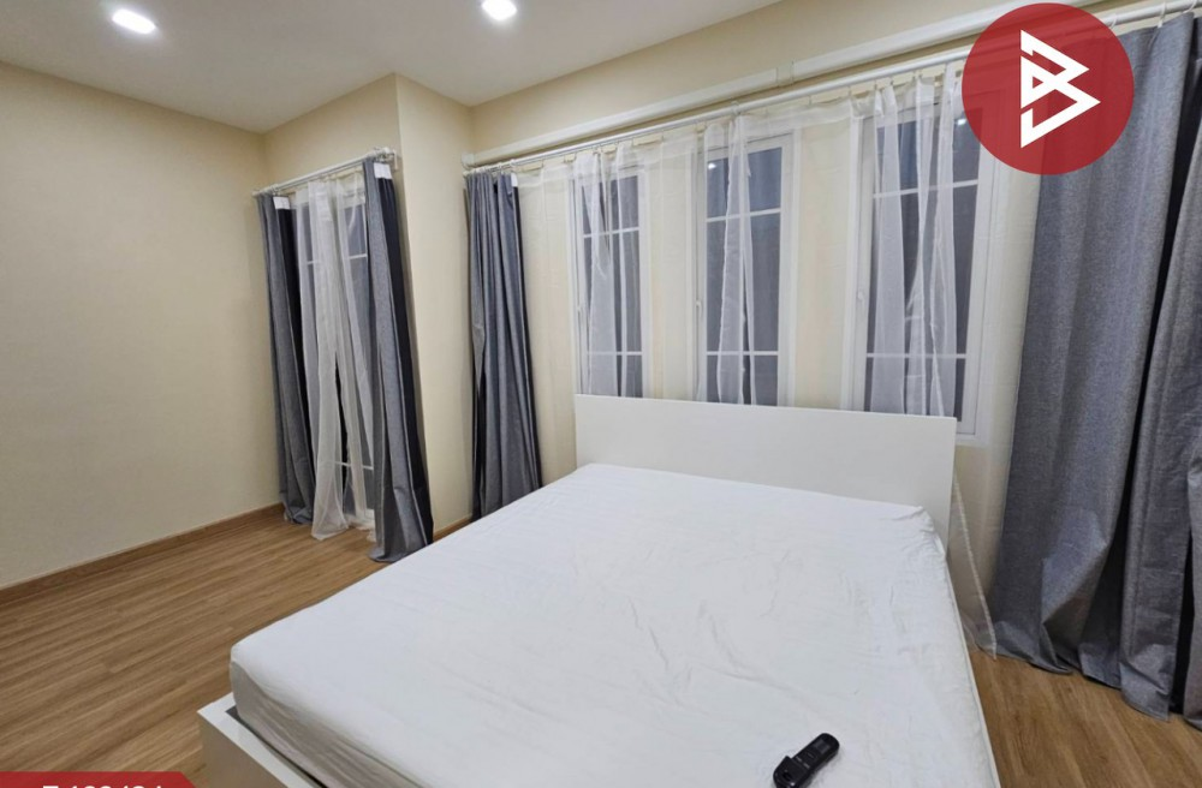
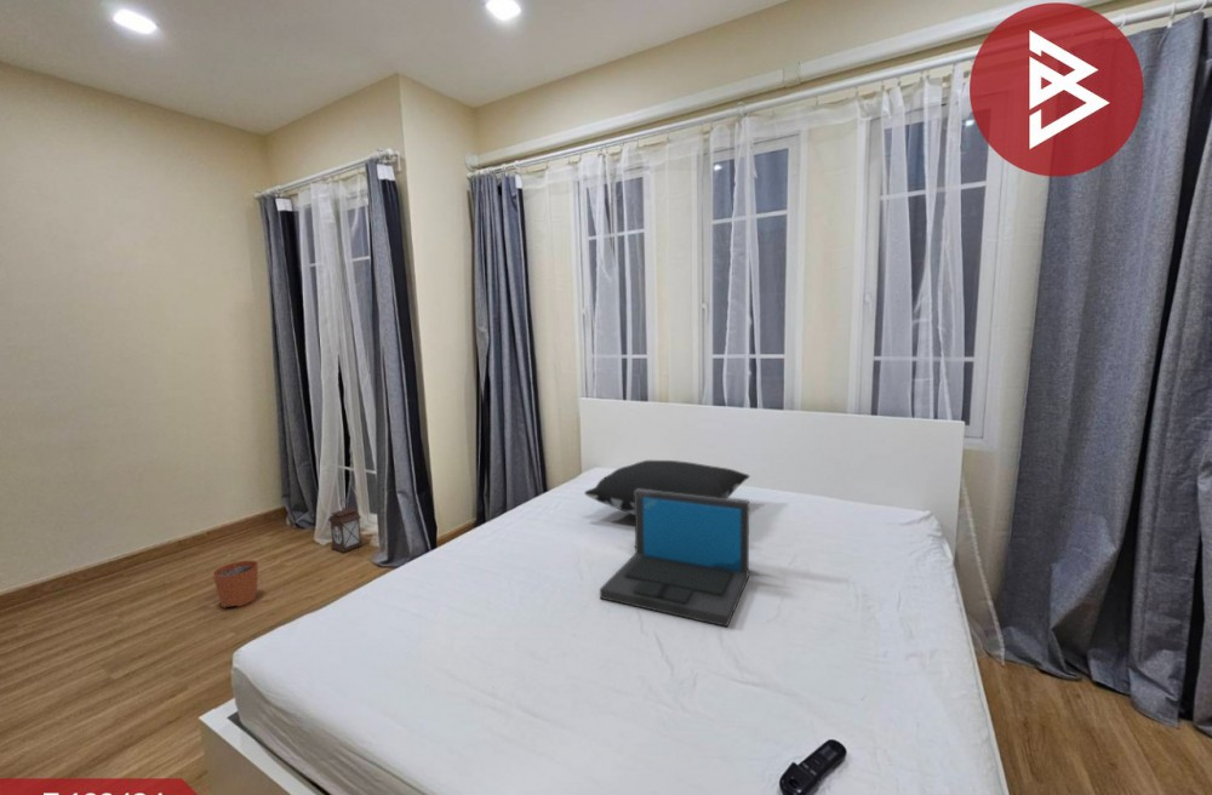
+ laptop (676, 548)
+ pillow (671, 486)
+ plant pot (236, 576)
+ lantern (344, 522)
